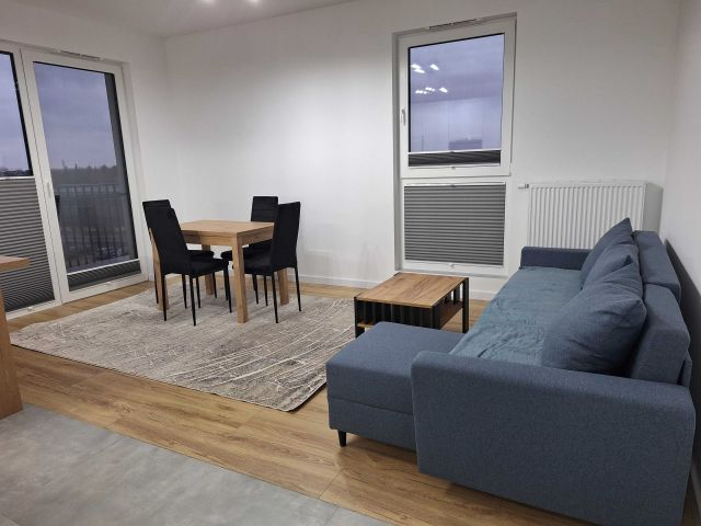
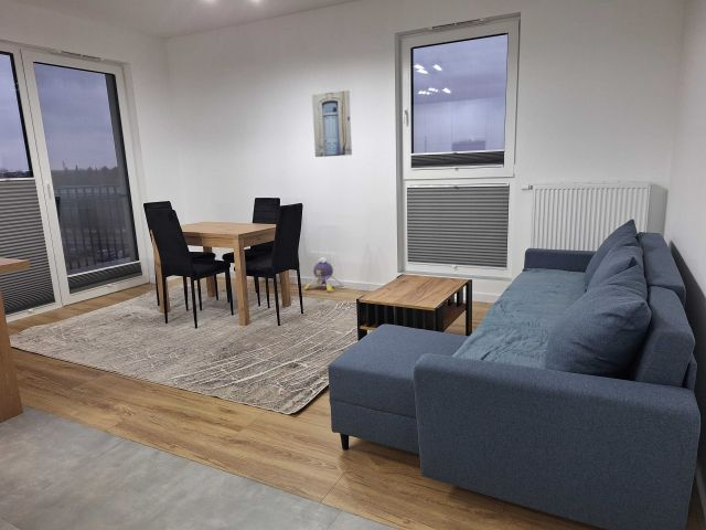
+ plush toy (323, 272)
+ wall art (331, 125)
